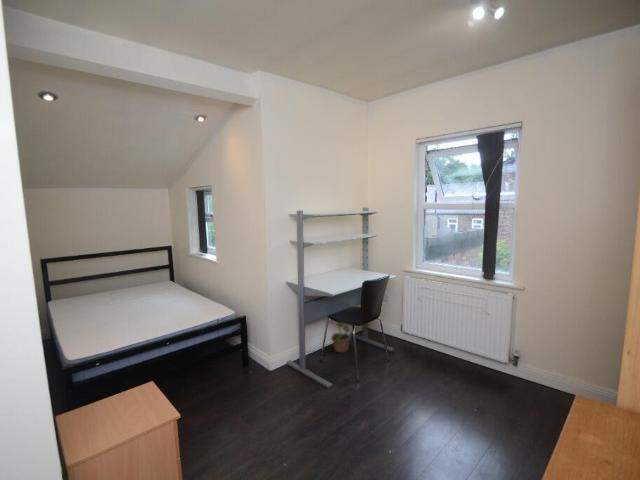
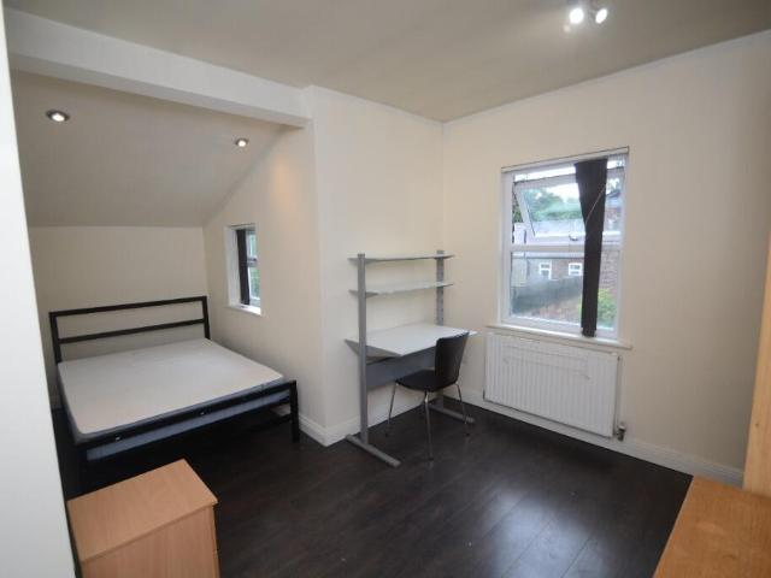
- potted plant (340, 332)
